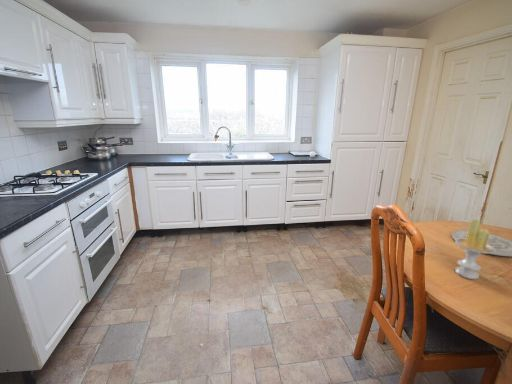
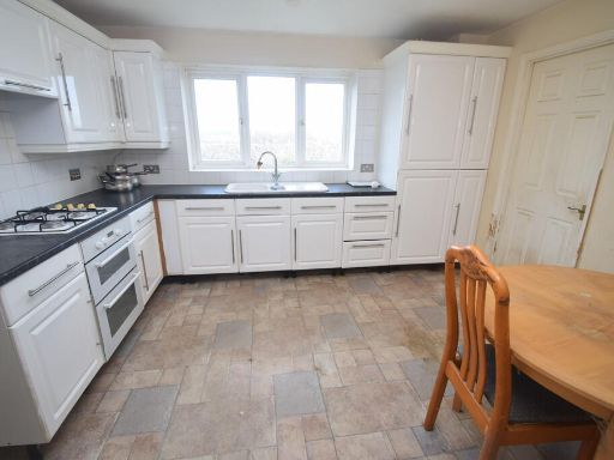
- candle (473, 247)
- plate (487, 242)
